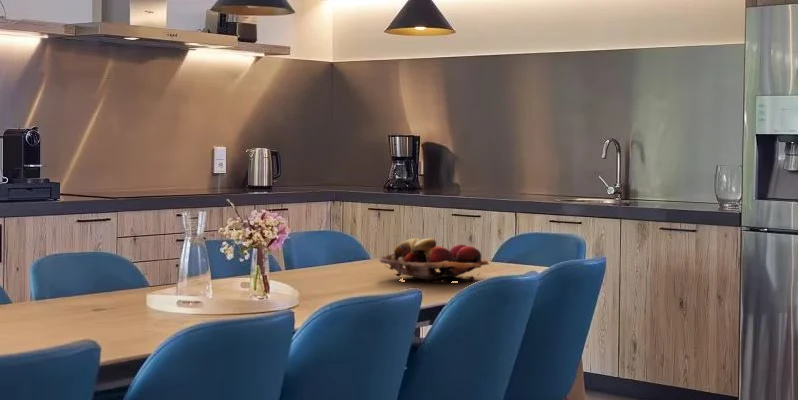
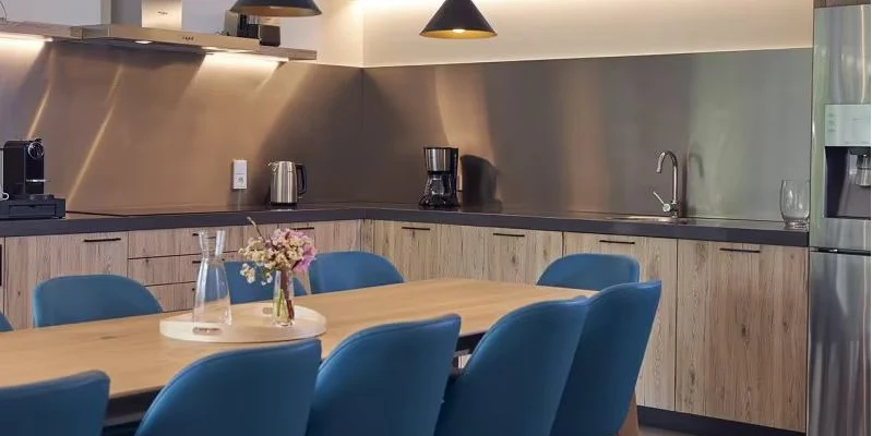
- fruit basket (432, 258)
